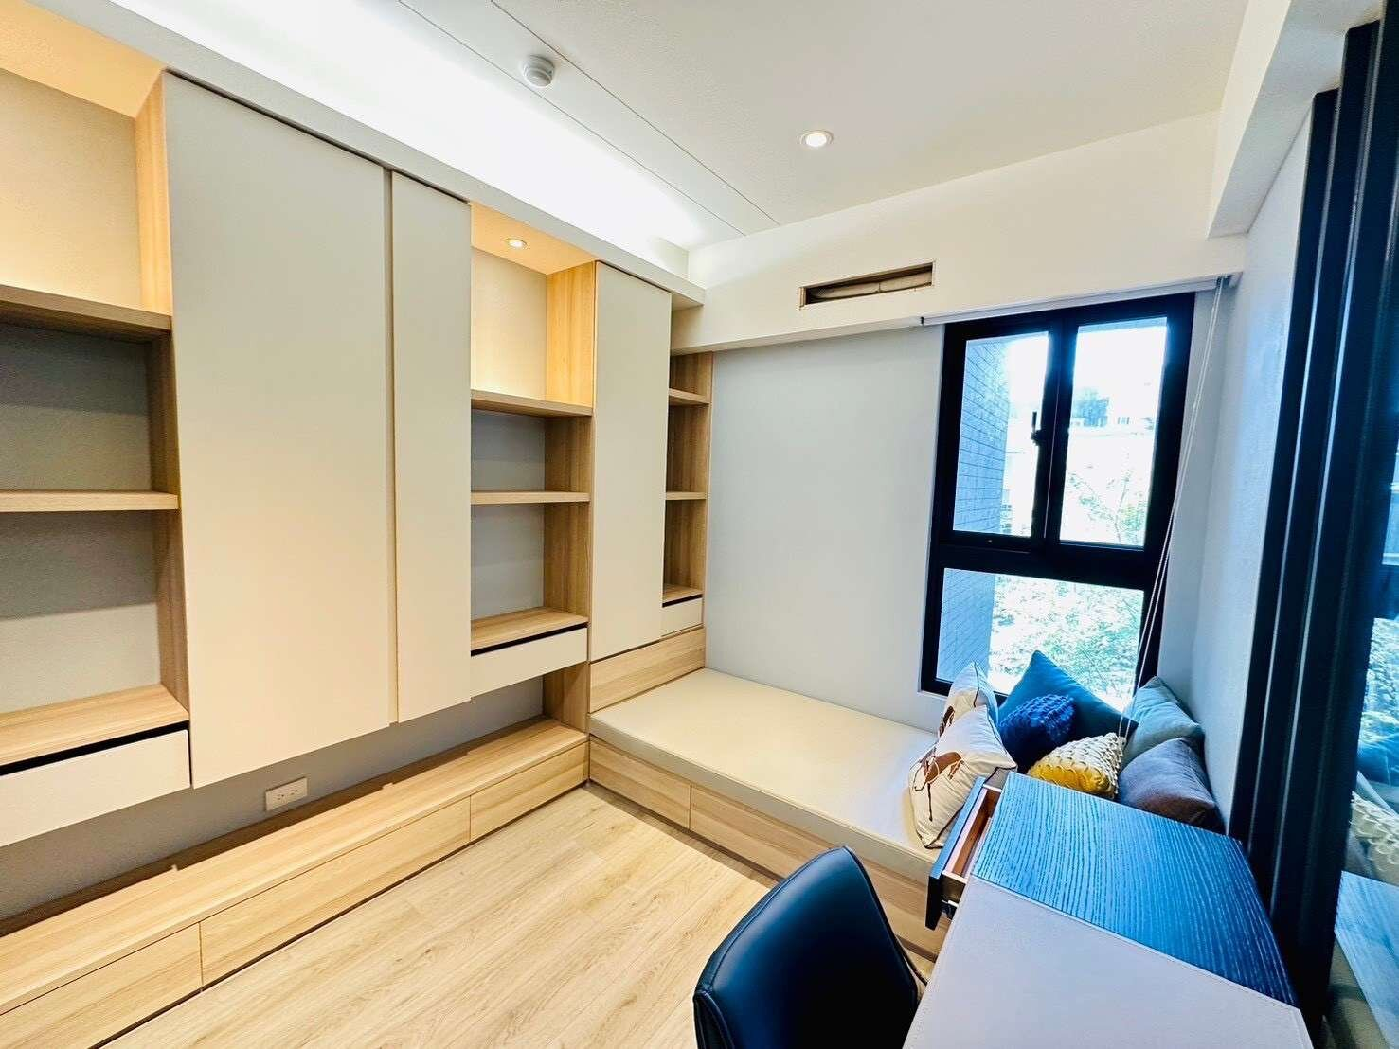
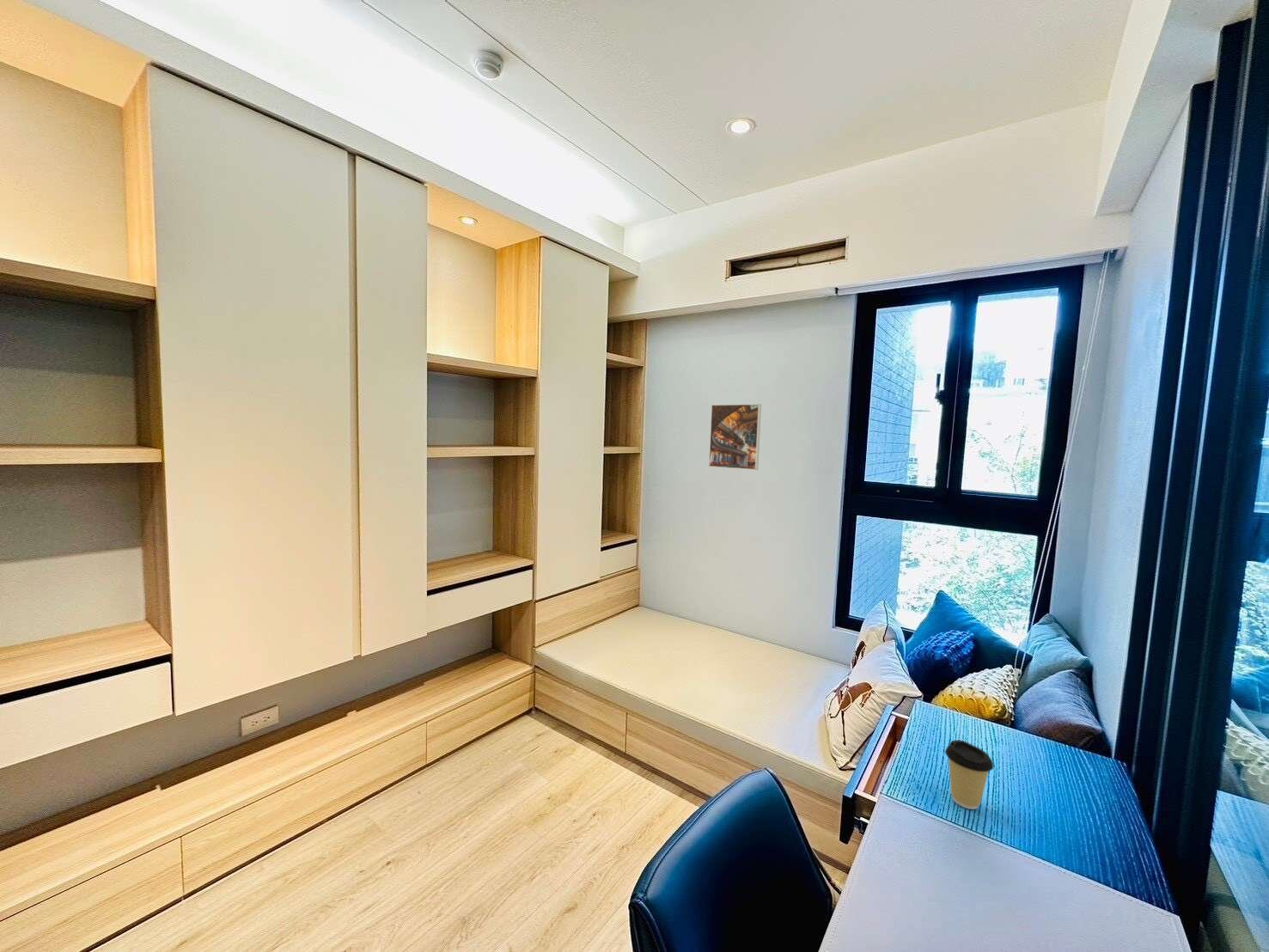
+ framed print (734, 436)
+ coffee cup (967, 775)
